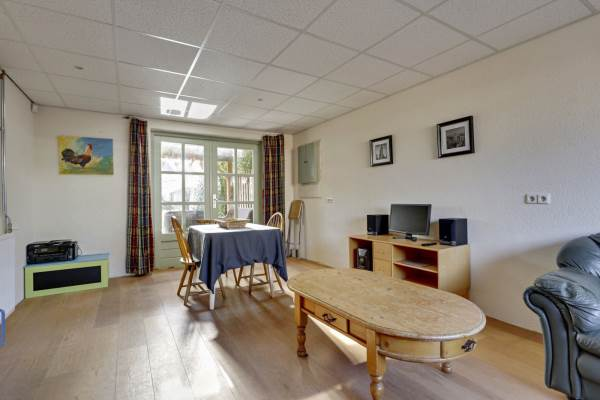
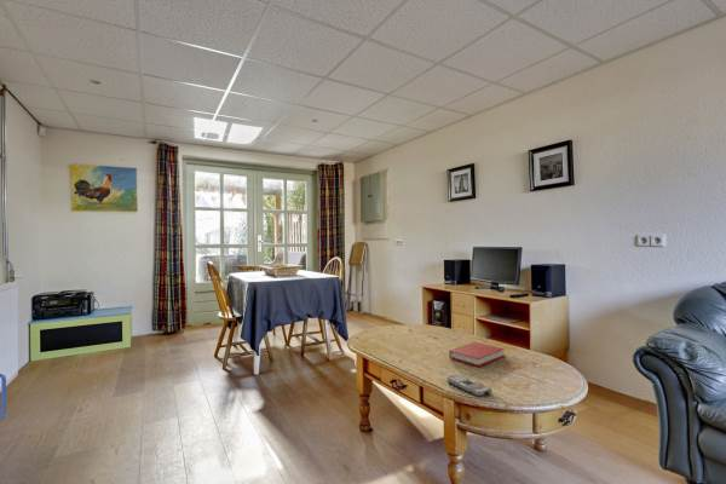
+ book (477, 353)
+ remote control (467, 385)
